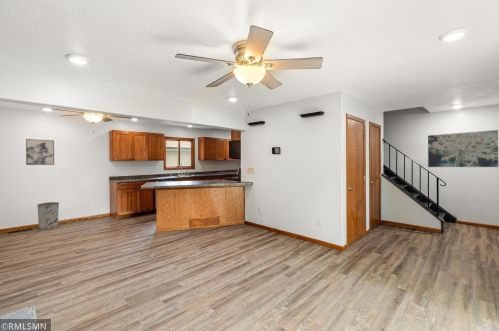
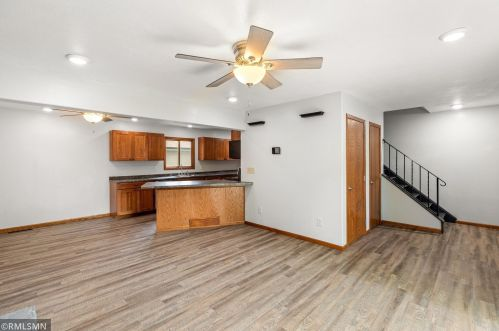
- trash can (48, 215)
- wall art (40, 152)
- wall art (460, 150)
